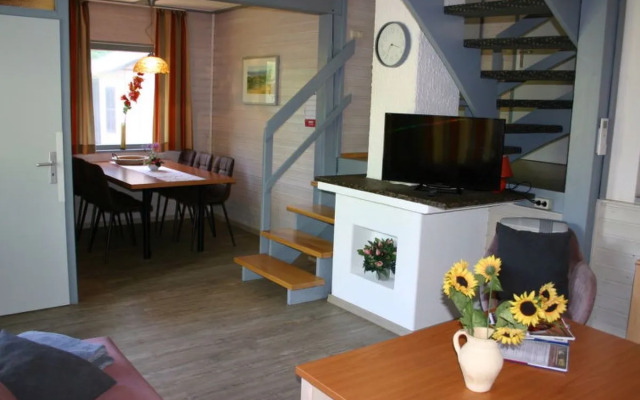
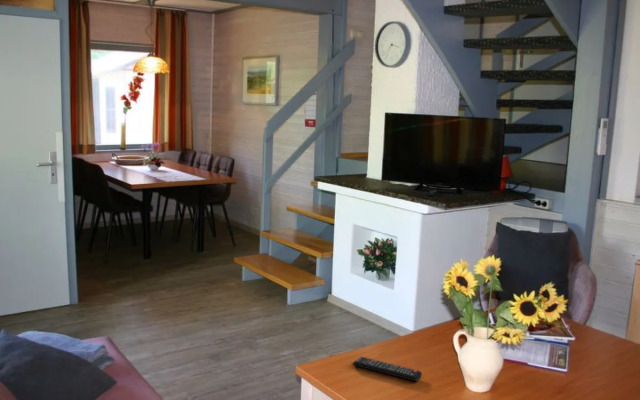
+ remote control (386, 369)
